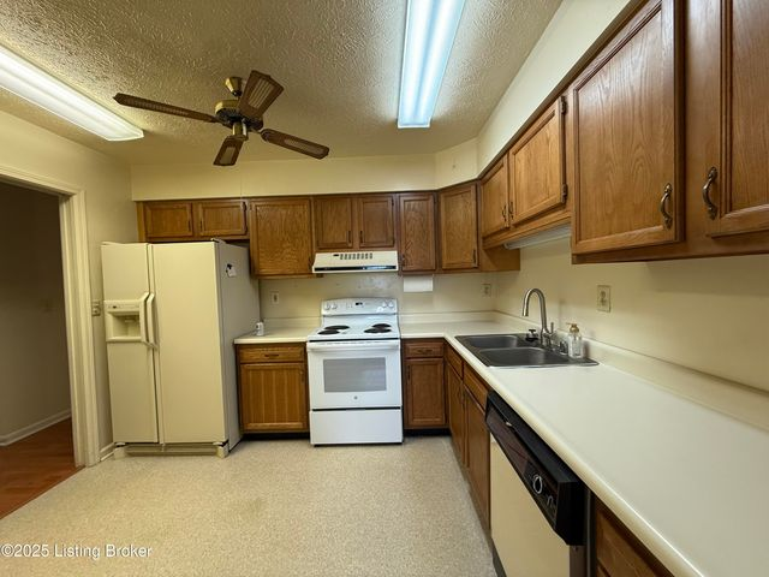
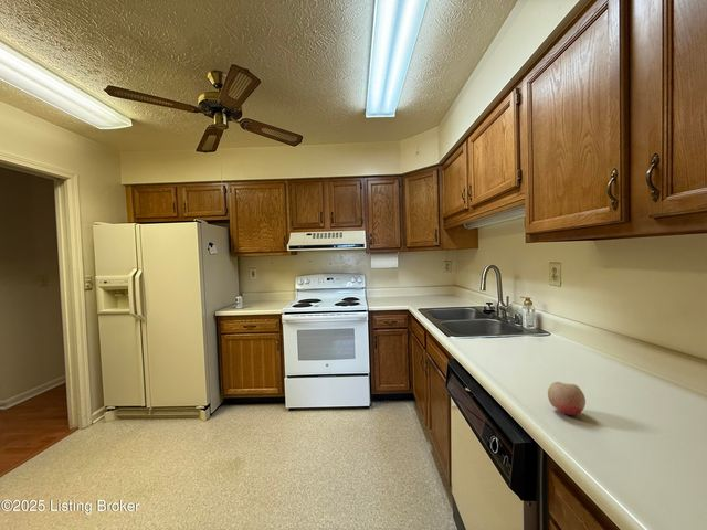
+ fruit (566, 396)
